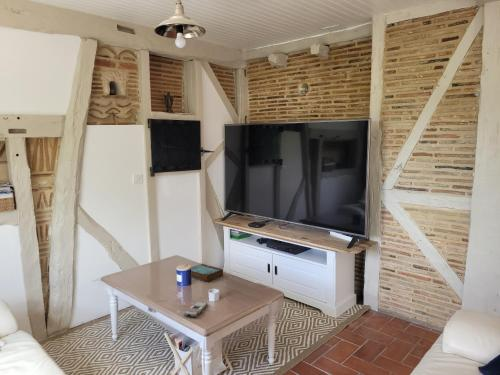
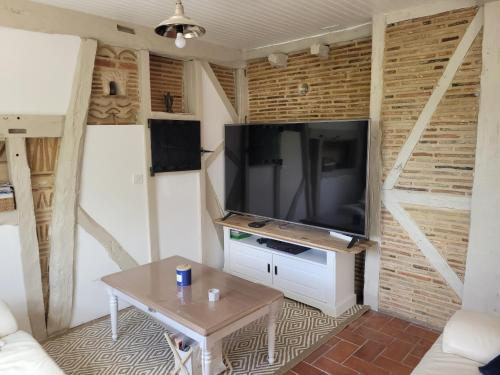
- book (204, 272)
- remote control (196, 308)
